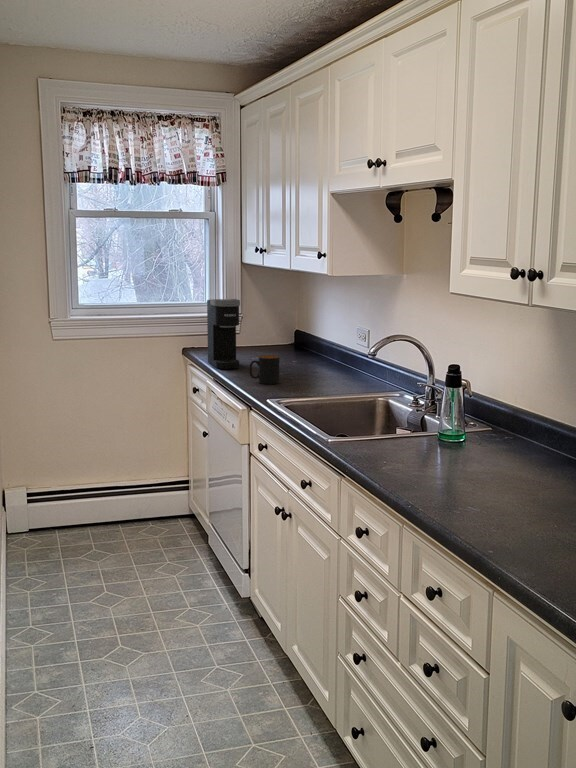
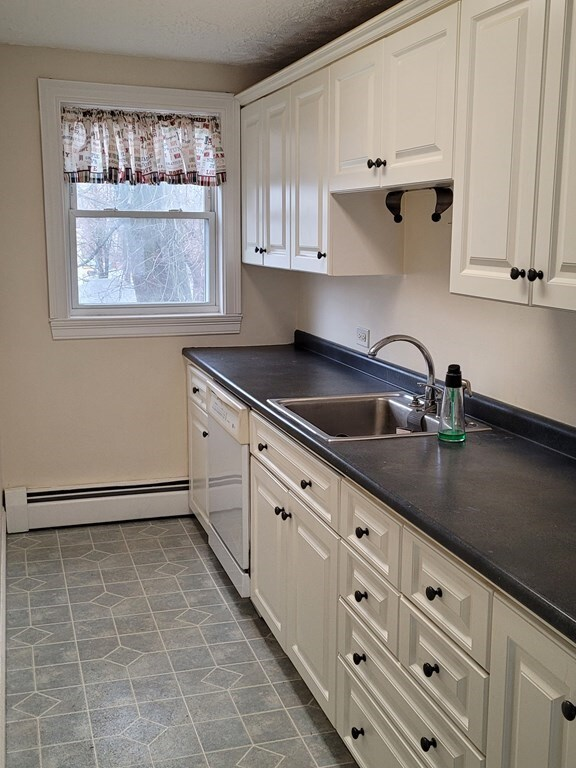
- coffee maker (223, 332)
- mug (264, 369)
